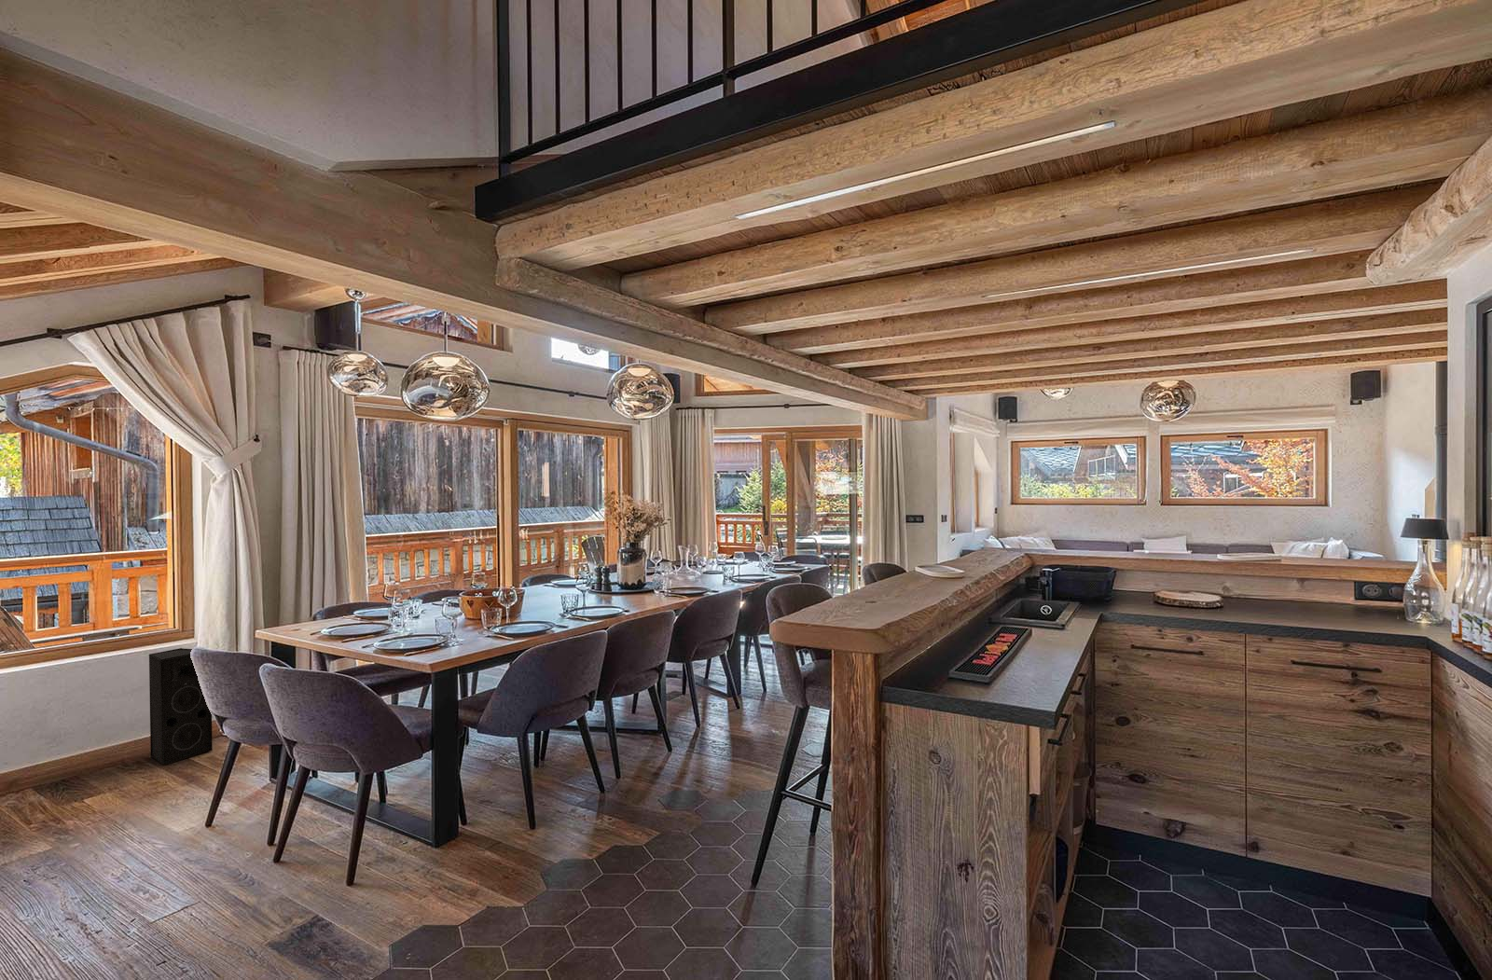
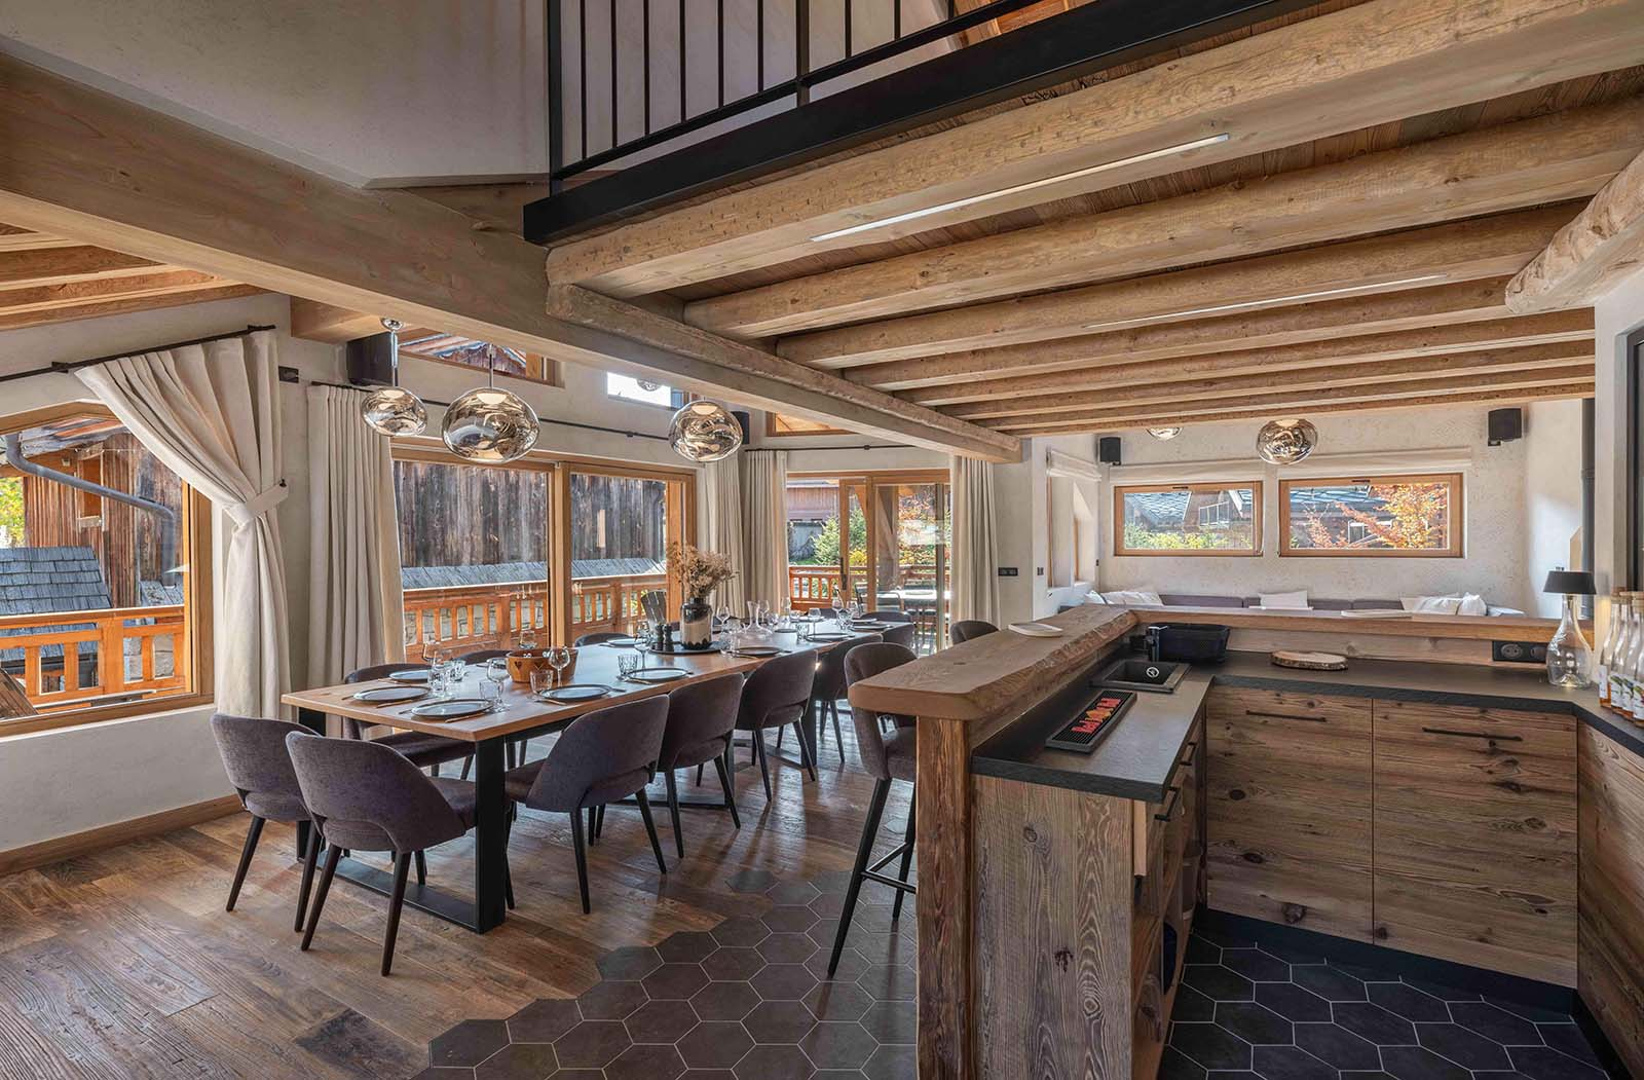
- speaker (176, 703)
